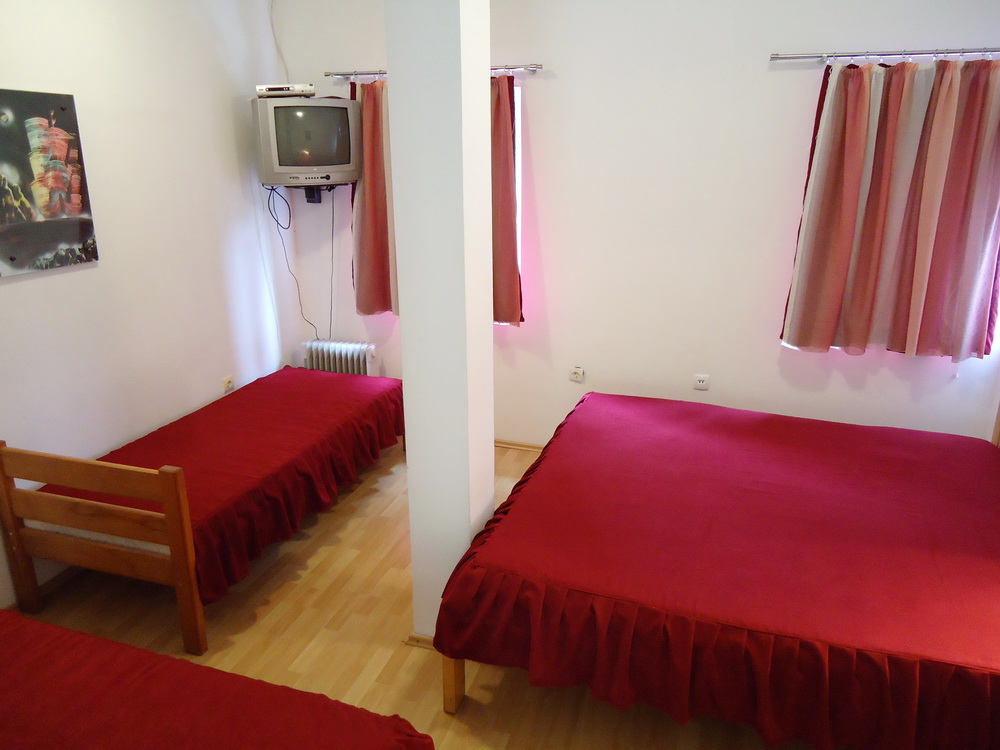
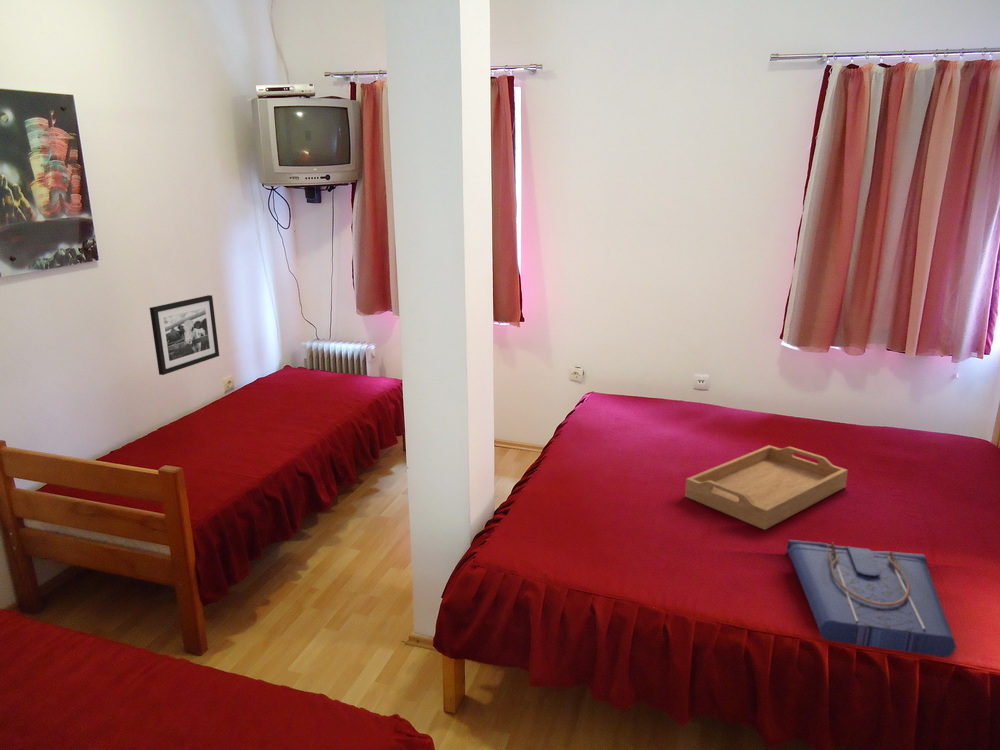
+ serving tray (767, 480)
+ tote bag (868, 587)
+ picture frame (186, 333)
